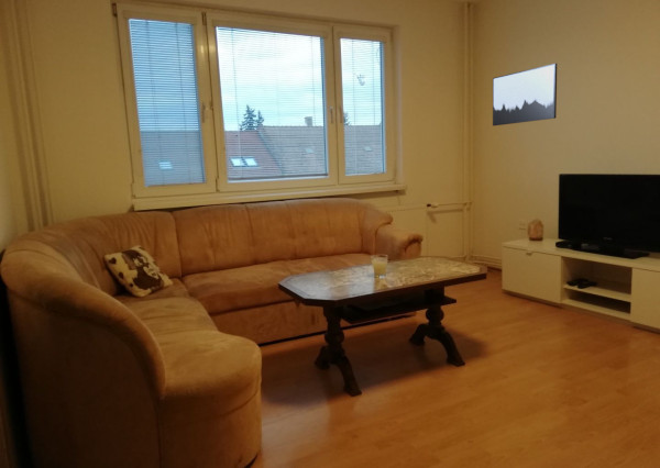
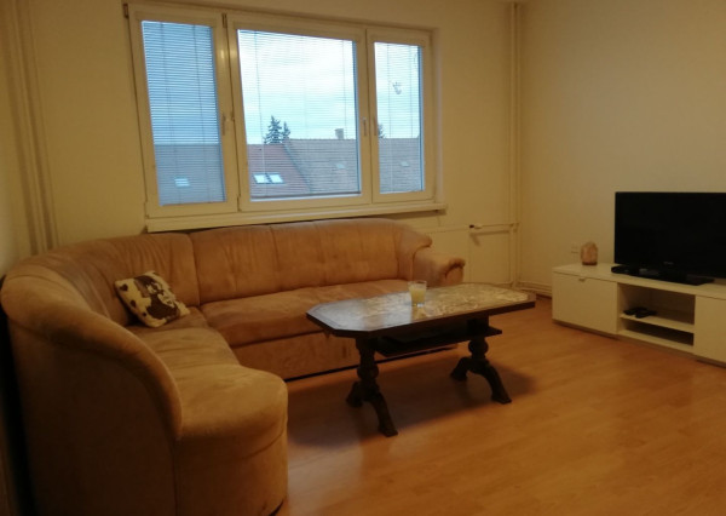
- wall art (522, 97)
